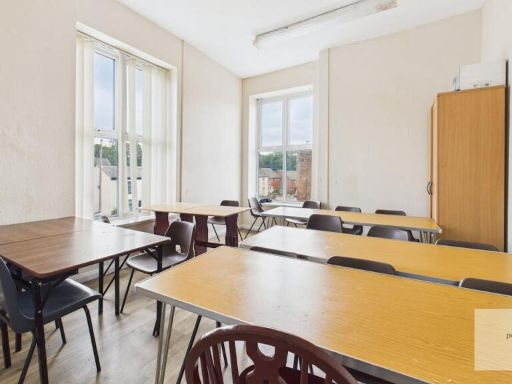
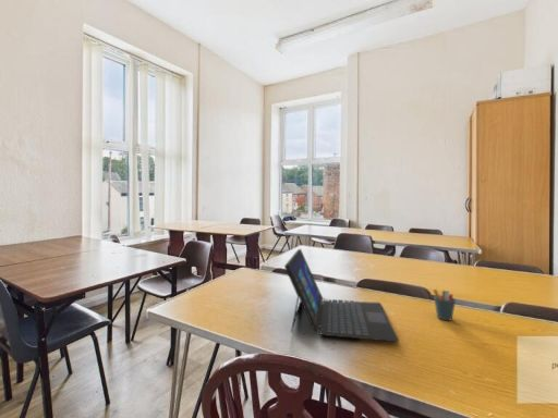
+ pen holder (444, 303)
+ laptop (338, 299)
